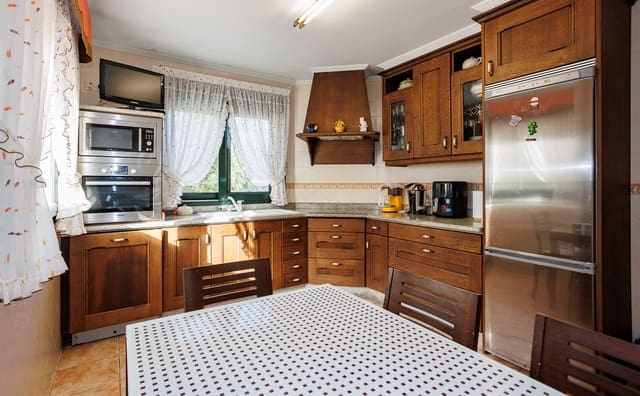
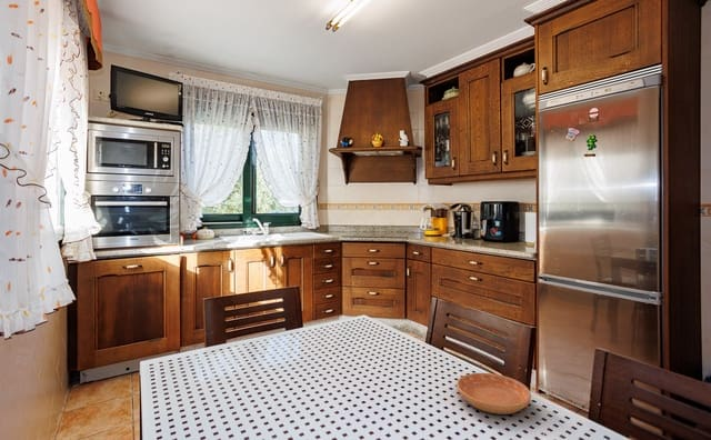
+ saucer (492, 393)
